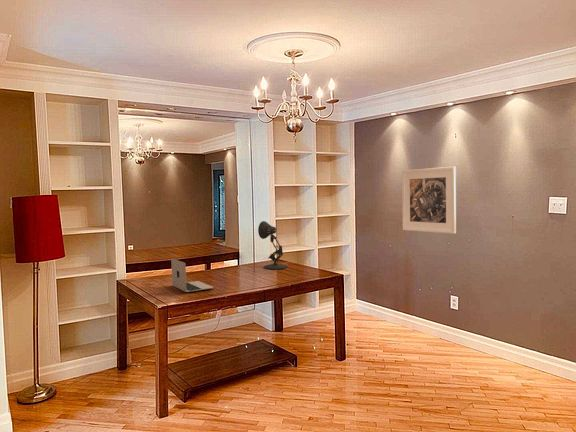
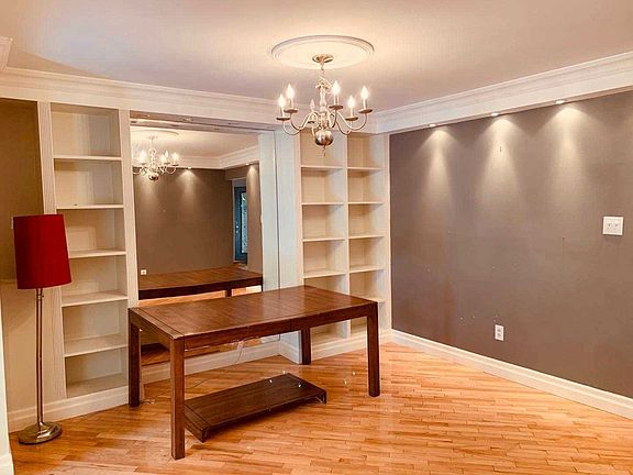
- laptop (185, 273)
- desk lamp (273, 244)
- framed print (427, 200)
